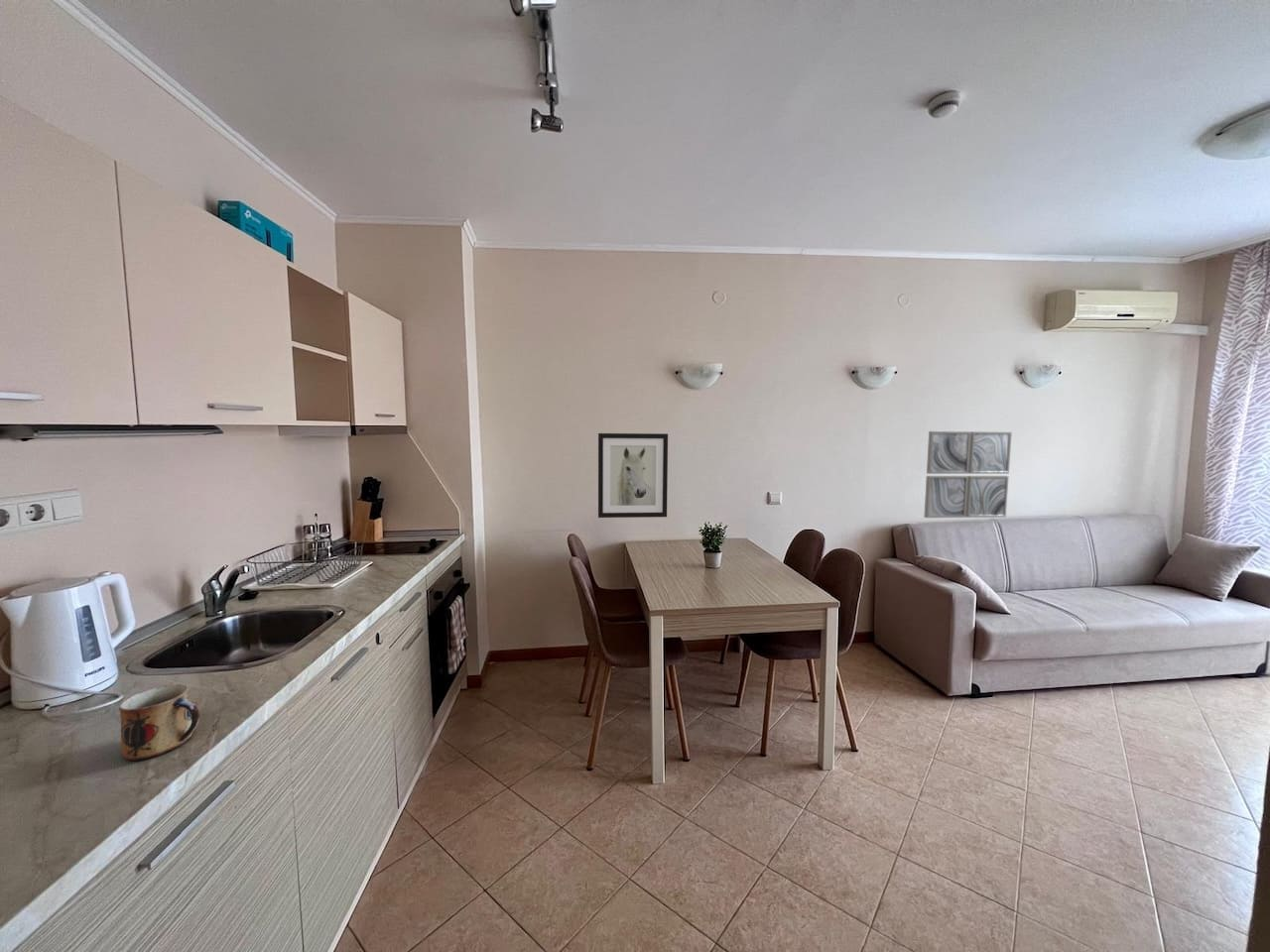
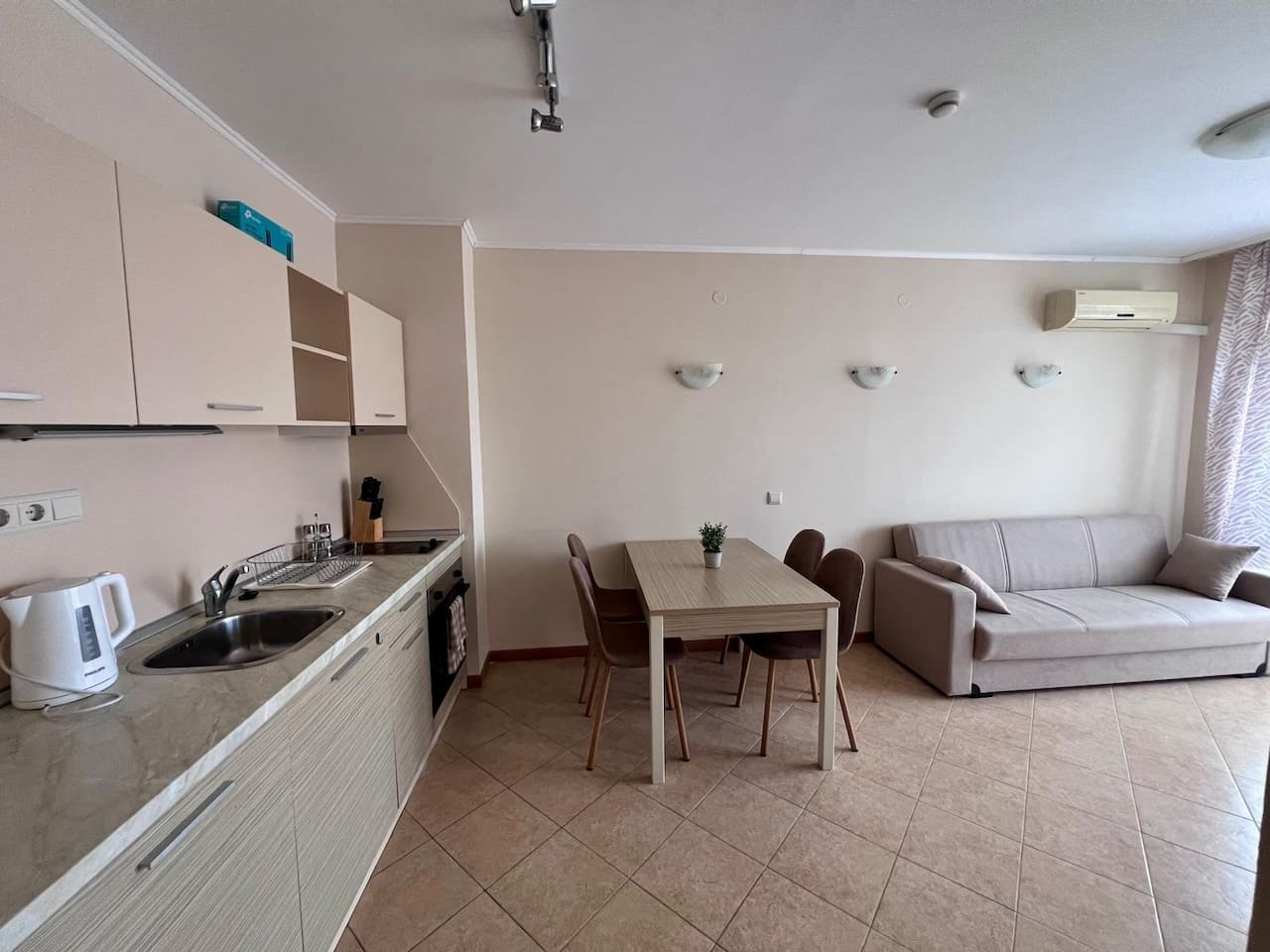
- wall art (967, 473)
- mug (161, 719)
- wall art (632, 475)
